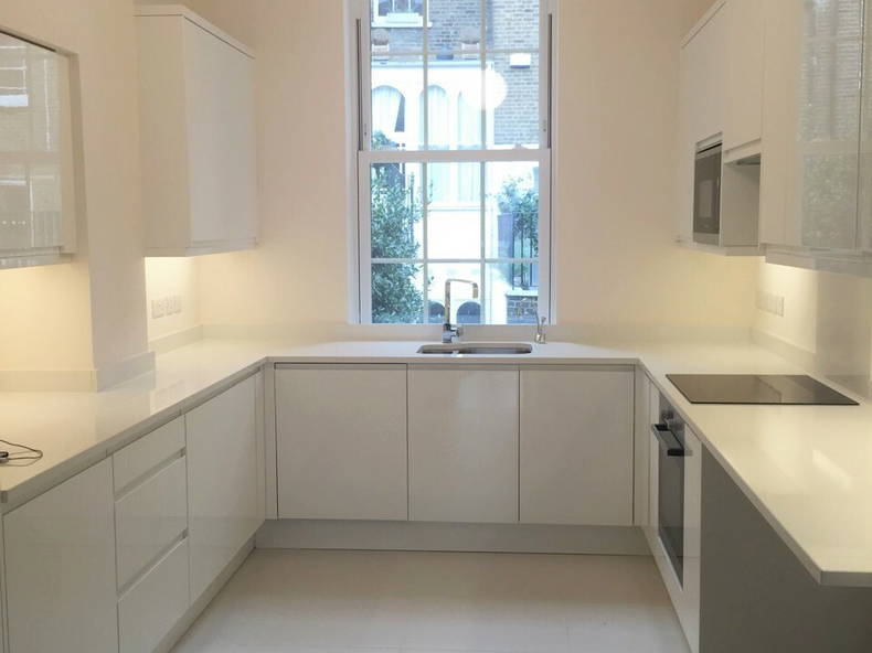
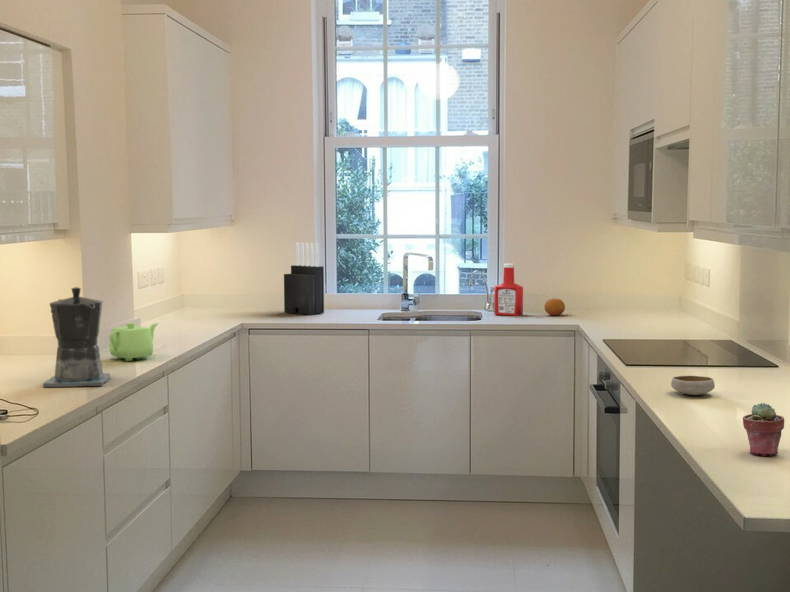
+ potted succulent (763, 427)
+ teapot (134, 340)
+ bowl (692, 385)
+ fruit (554, 306)
+ coffee maker (76, 334)
+ soap bottle (508, 289)
+ knife block (302, 277)
